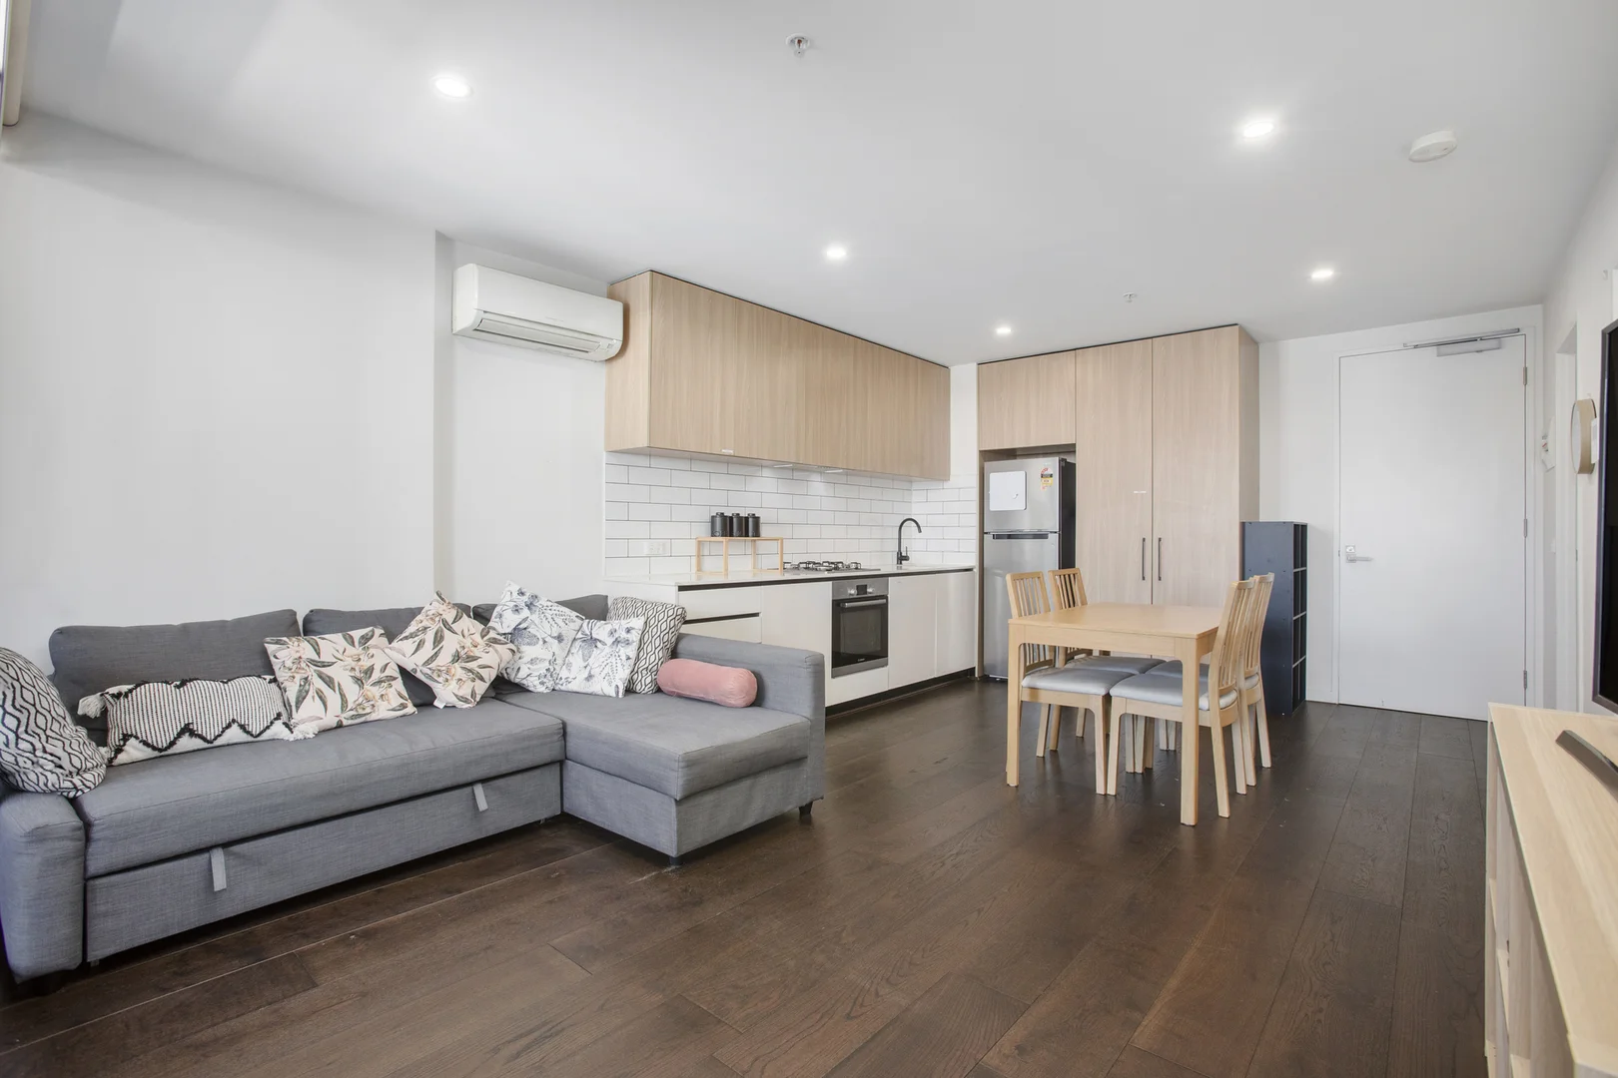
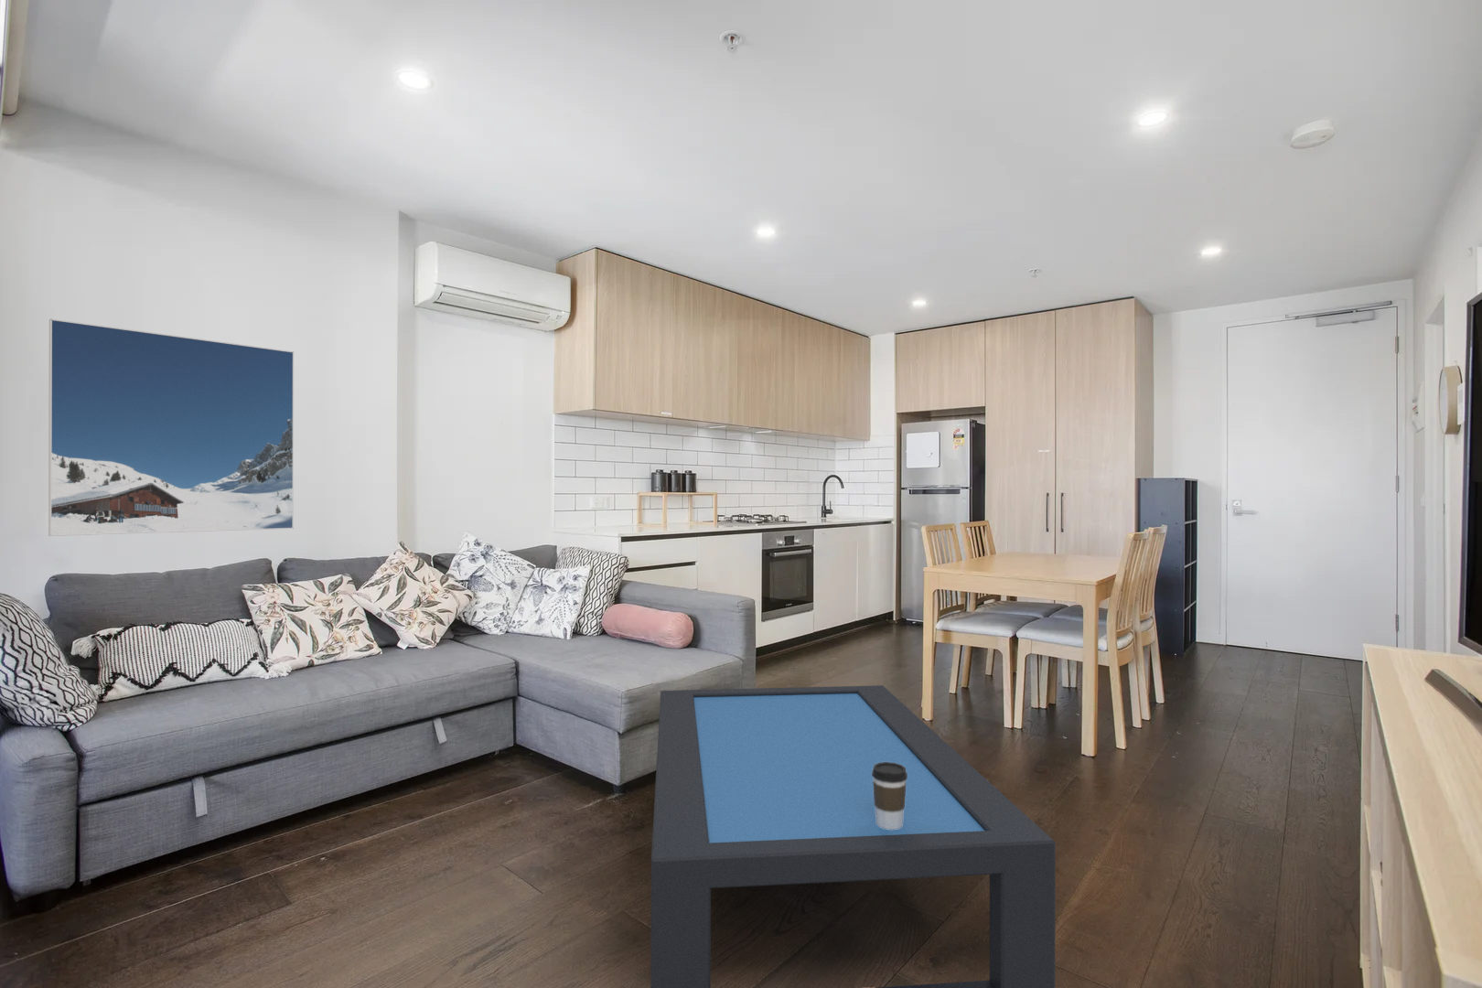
+ coffee table (803, 812)
+ coffee cup (889, 790)
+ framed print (183, 434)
